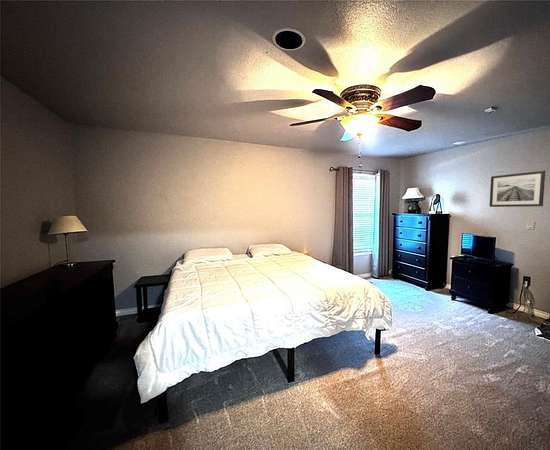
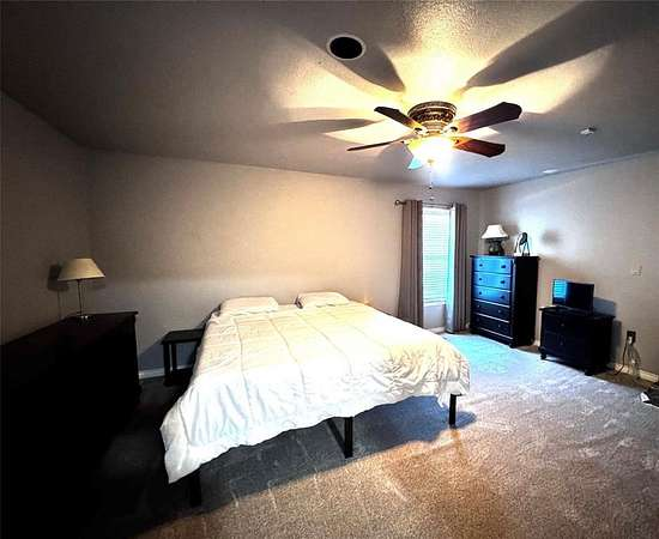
- wall art (515, 190)
